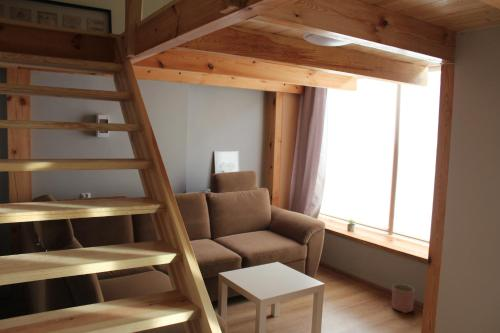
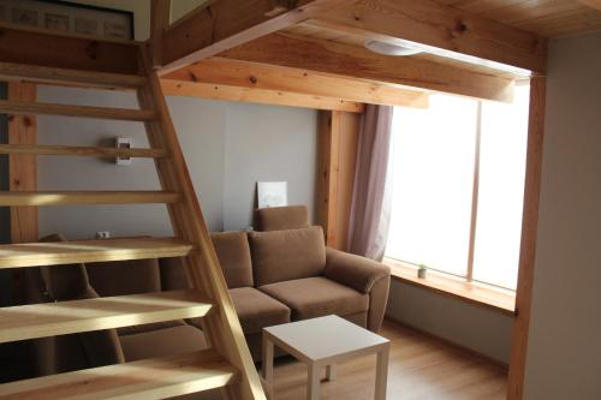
- planter (402, 298)
